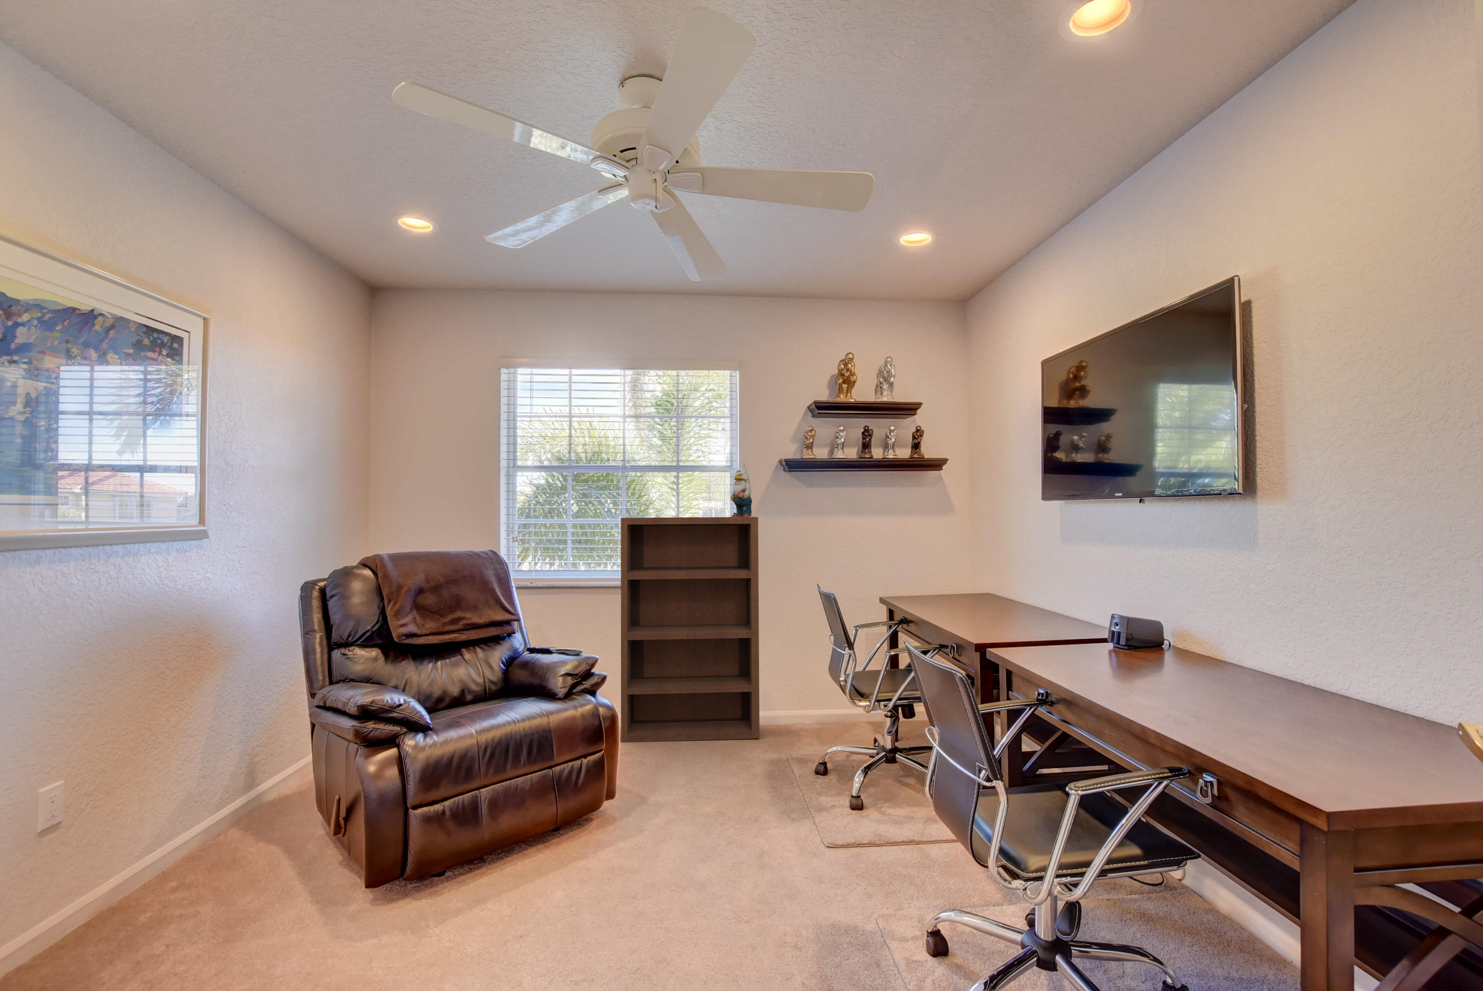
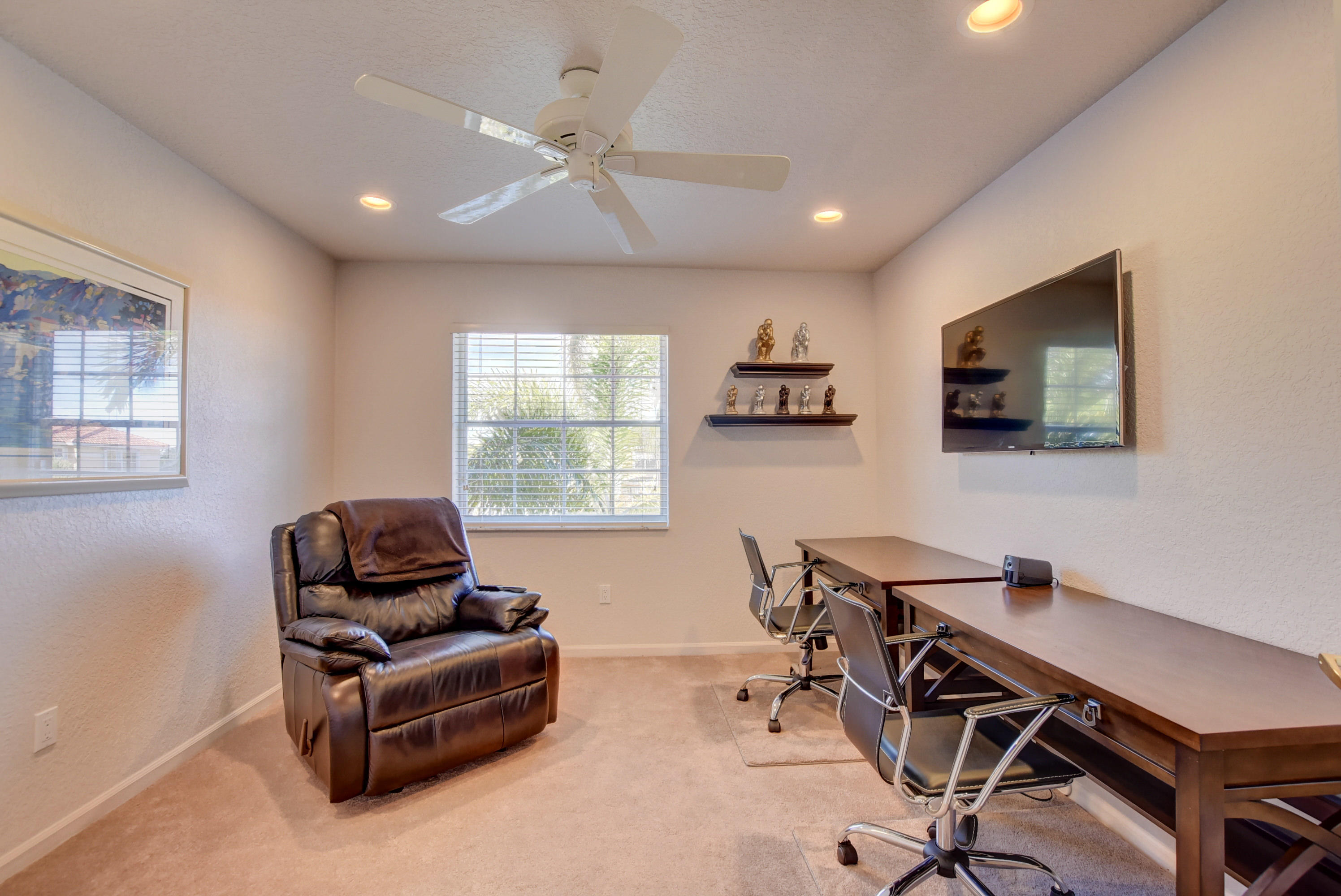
- bookcase (690, 625)
- decorative figurine (741, 490)
